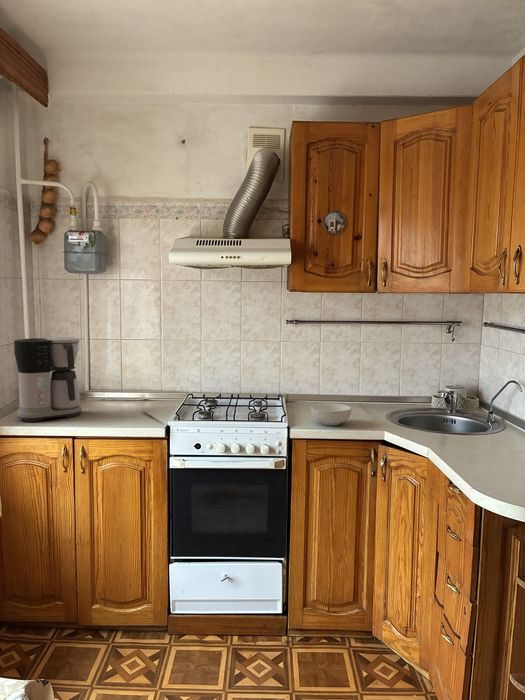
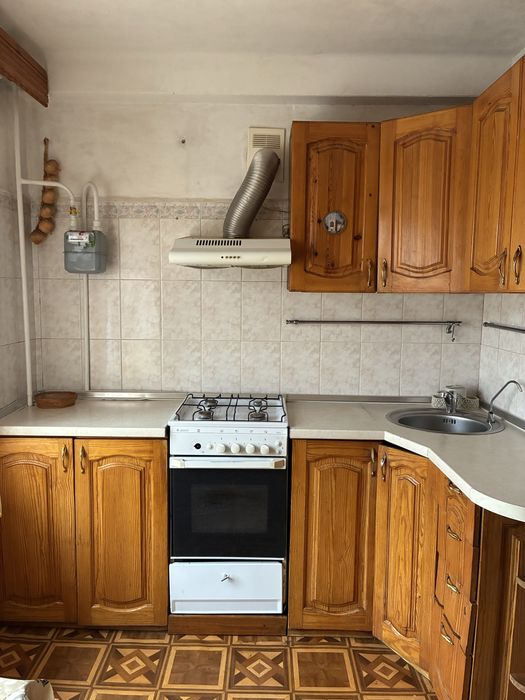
- coffee maker (49, 377)
- cereal bowl (330, 415)
